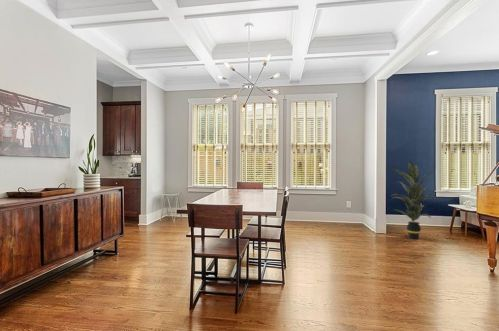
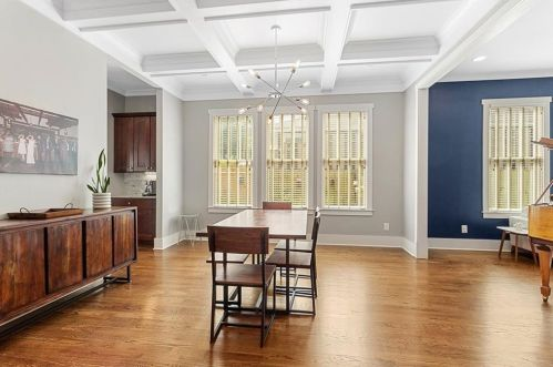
- indoor plant (410, 199)
